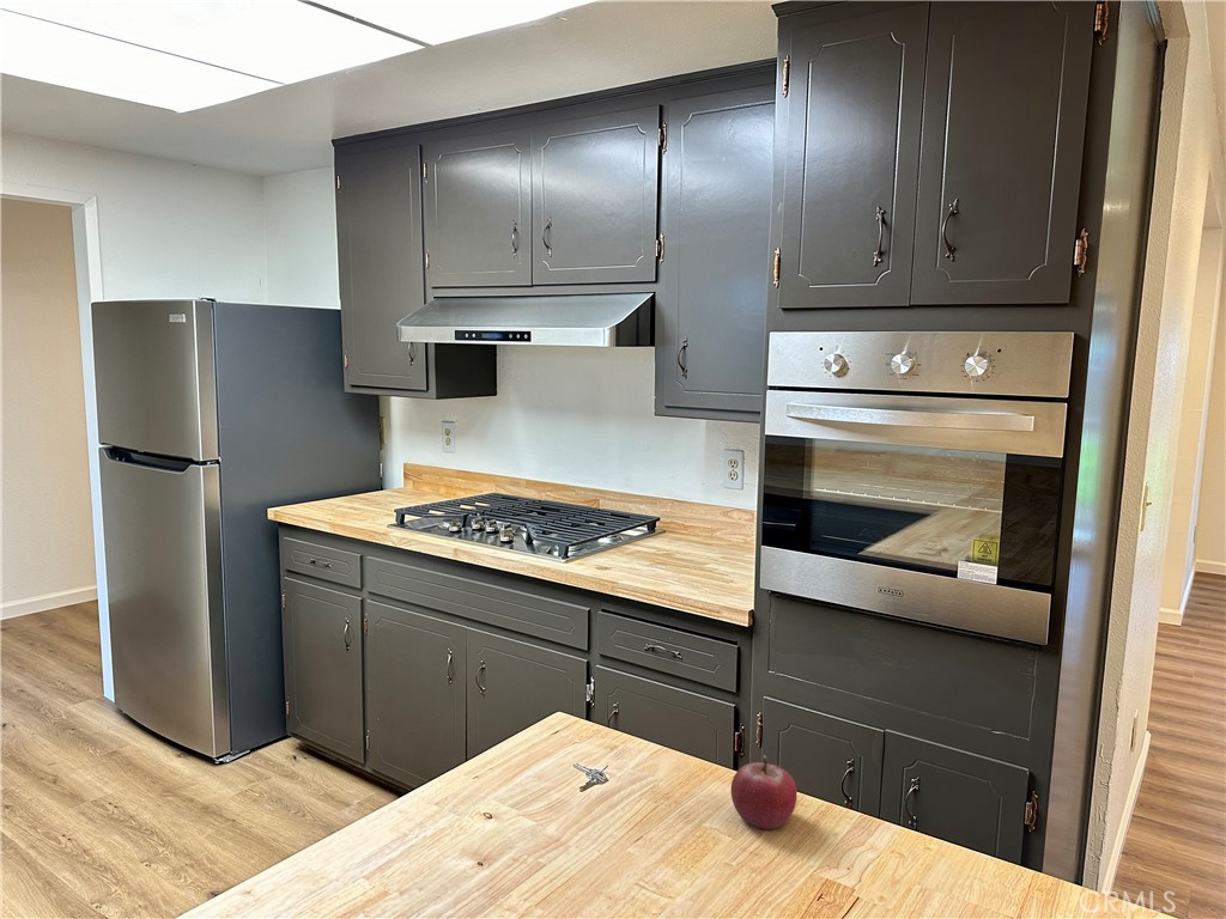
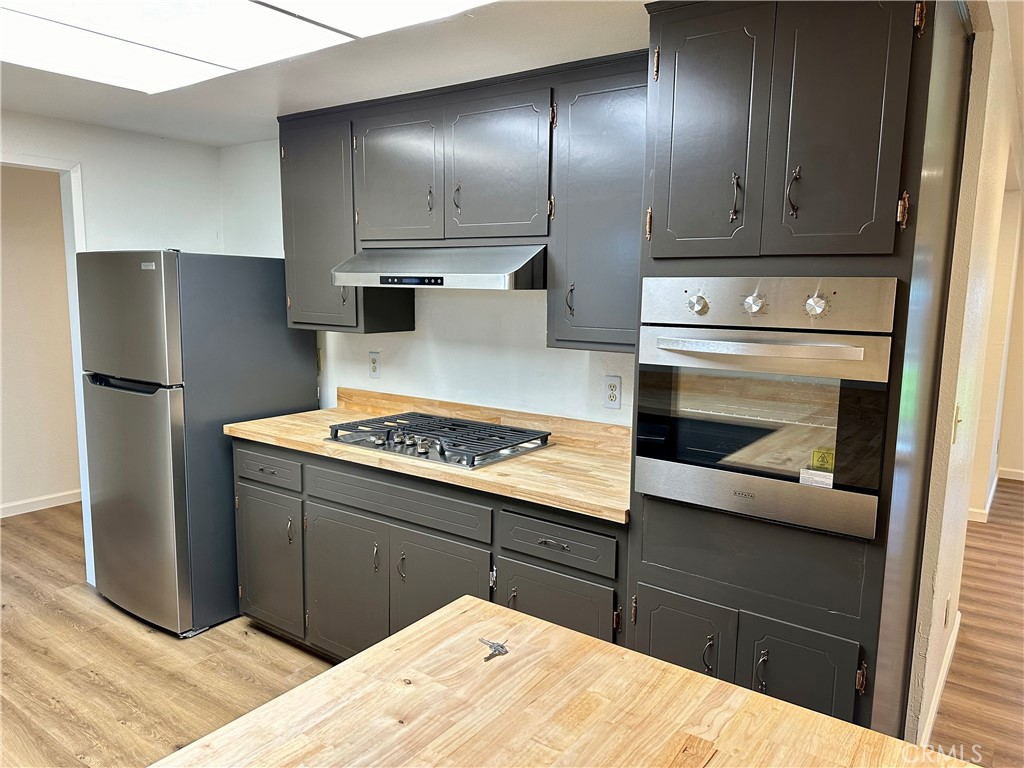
- fruit (764, 787)
